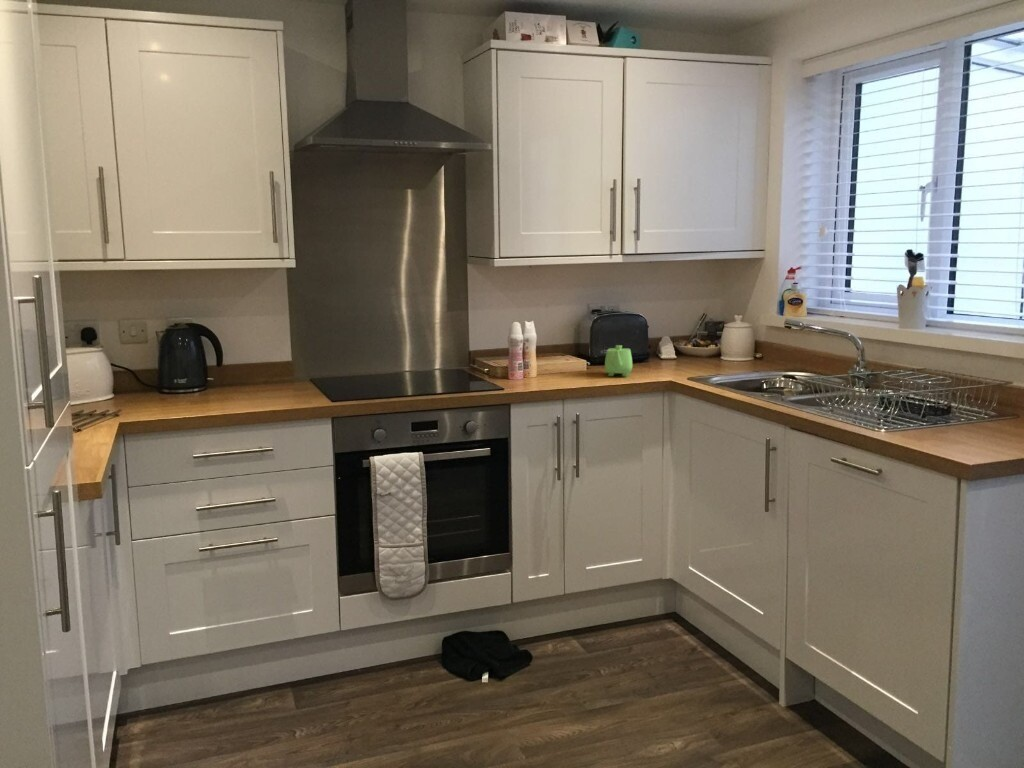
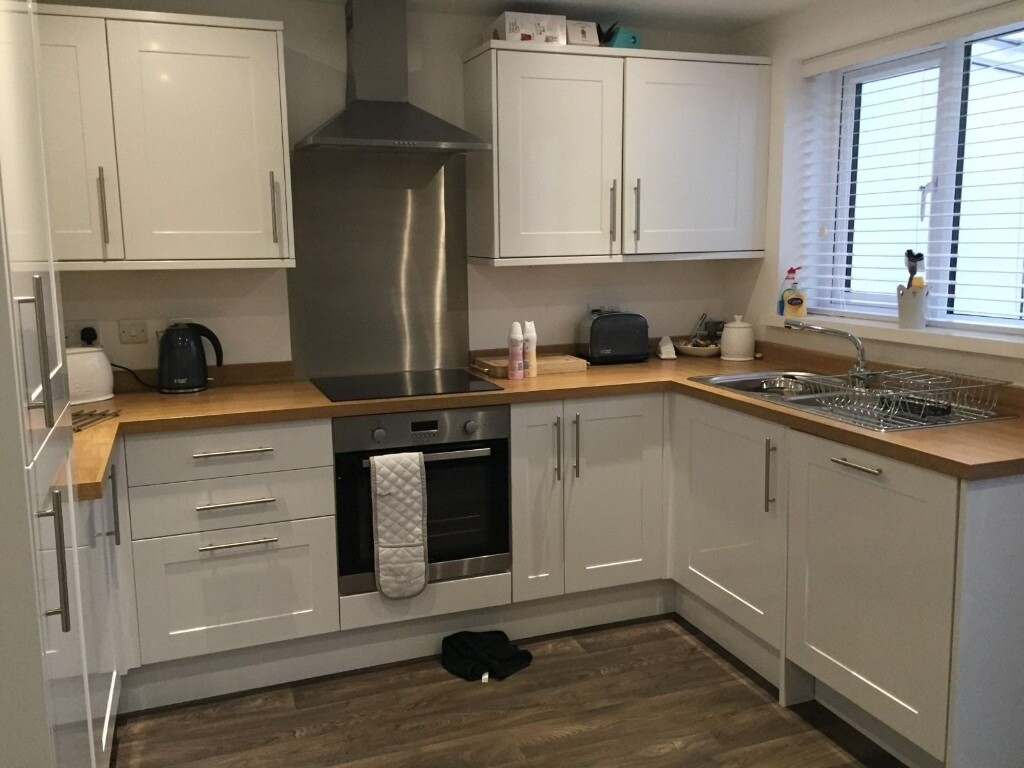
- teapot (618, 360)
